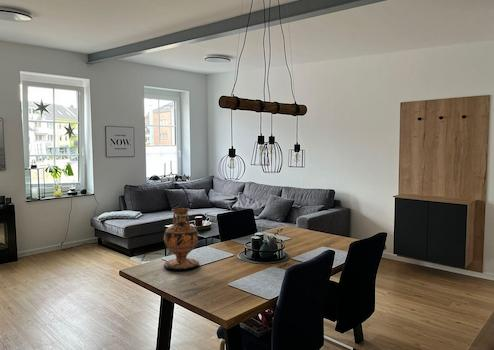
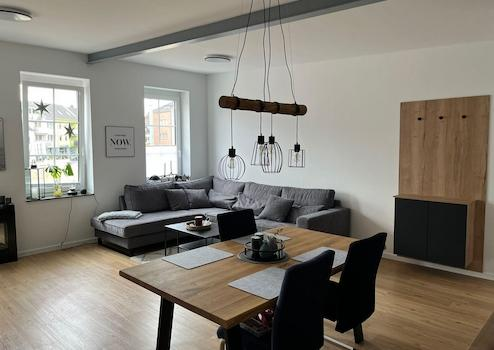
- vase (181, 236)
